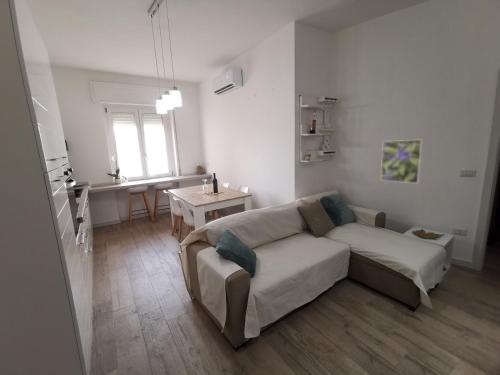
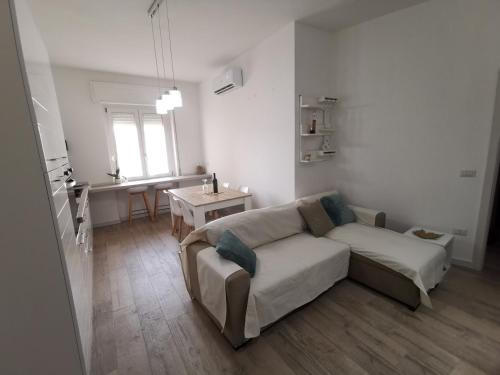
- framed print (400, 161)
